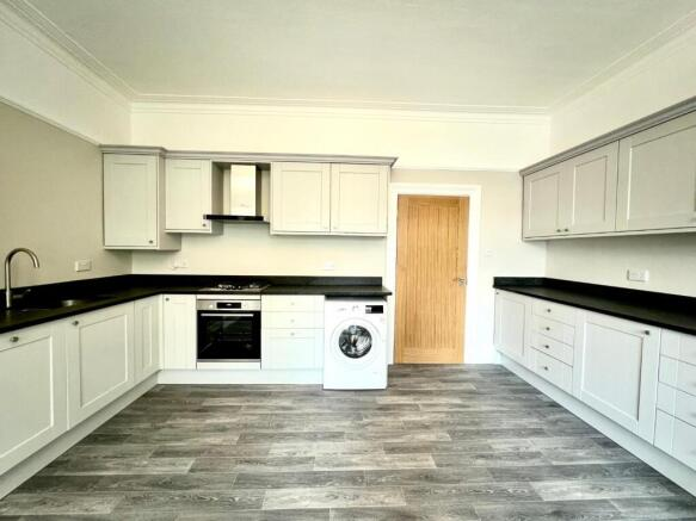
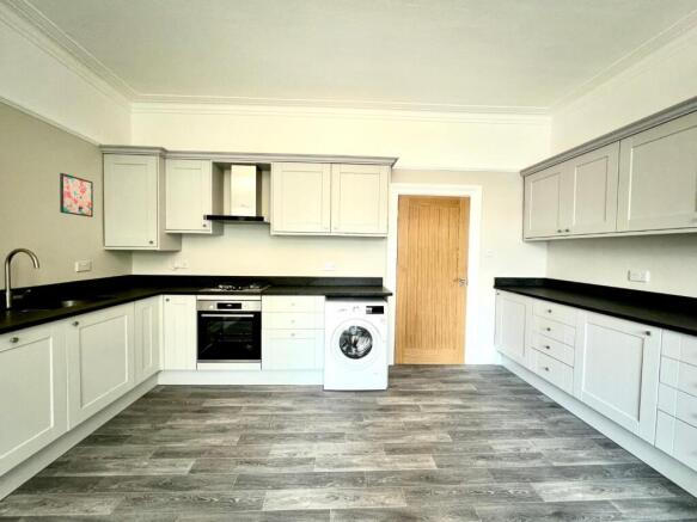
+ wall art (77, 196)
